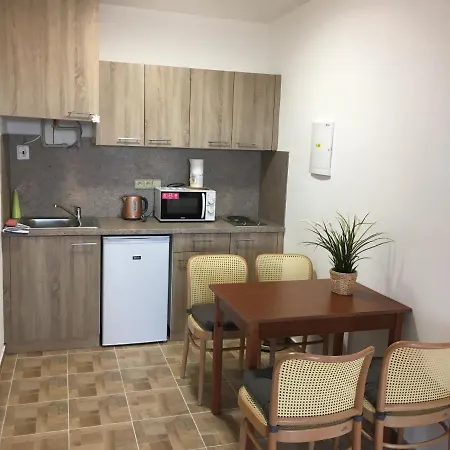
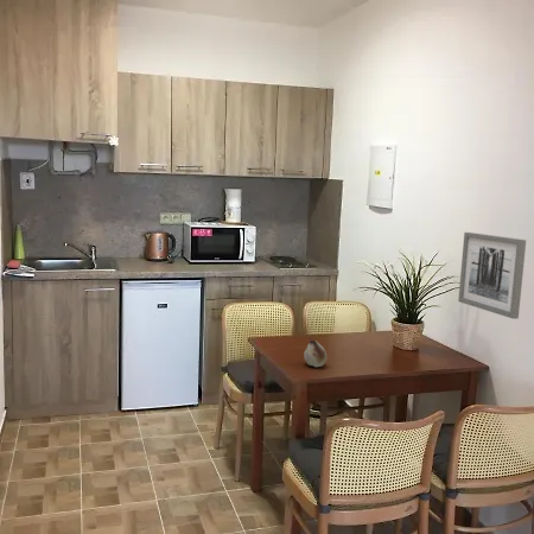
+ fruit (316, 351)
+ wall art (489, 273)
